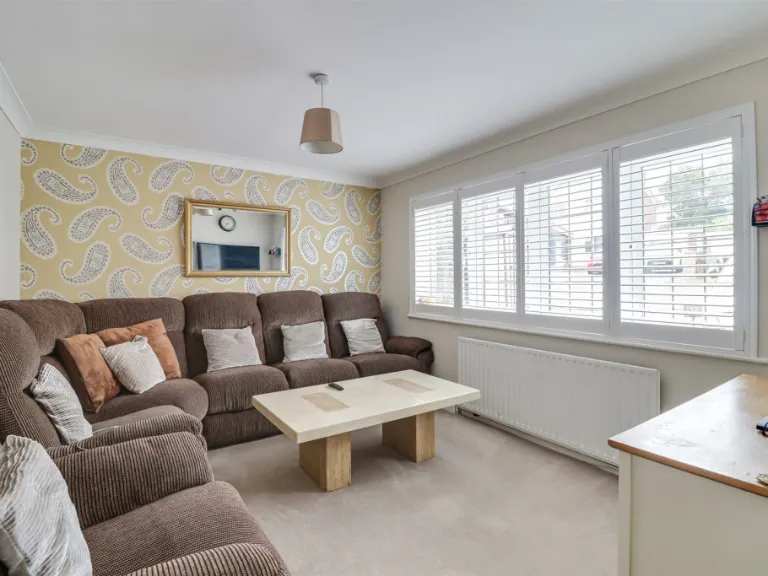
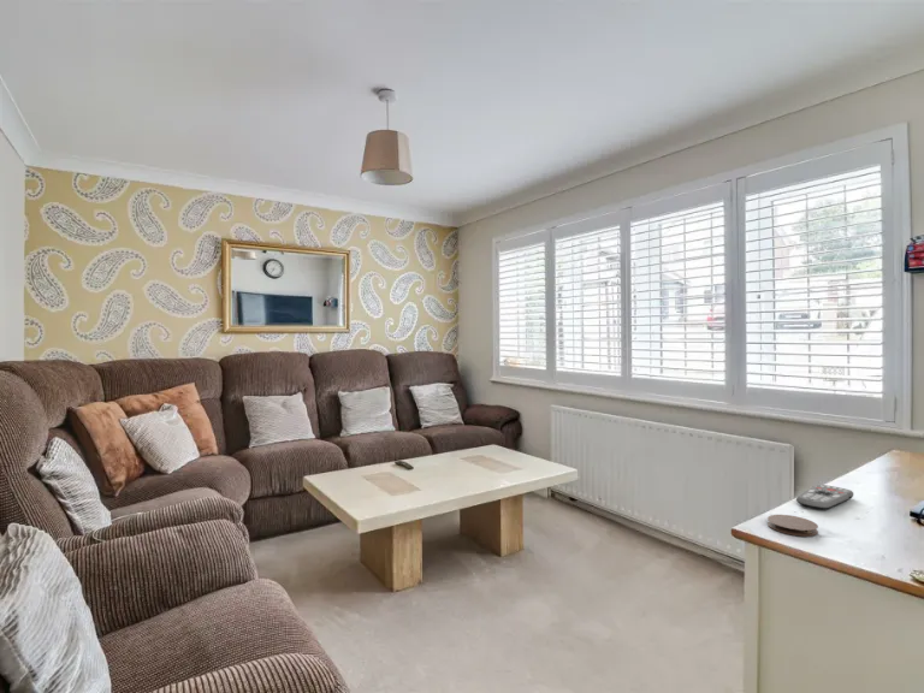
+ remote control (823, 497)
+ coaster (792, 525)
